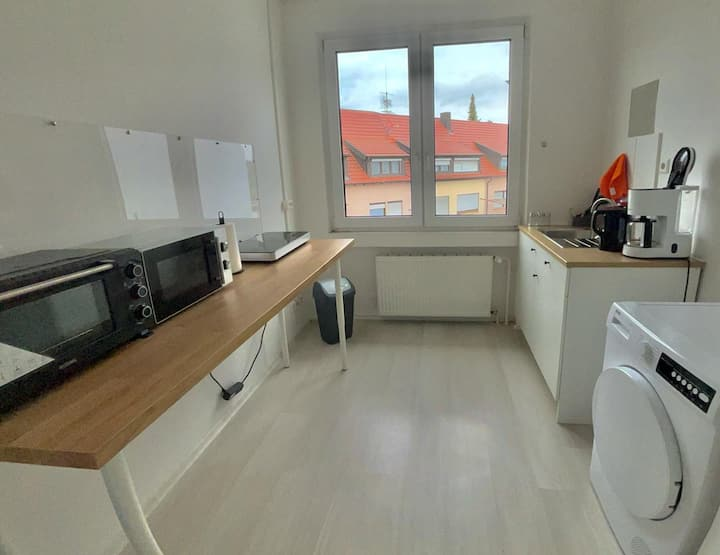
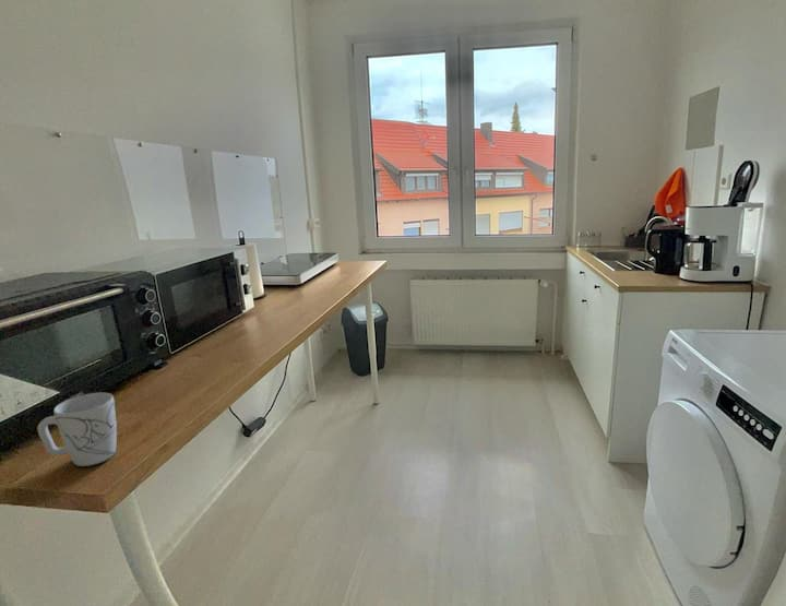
+ mug (80, 431)
